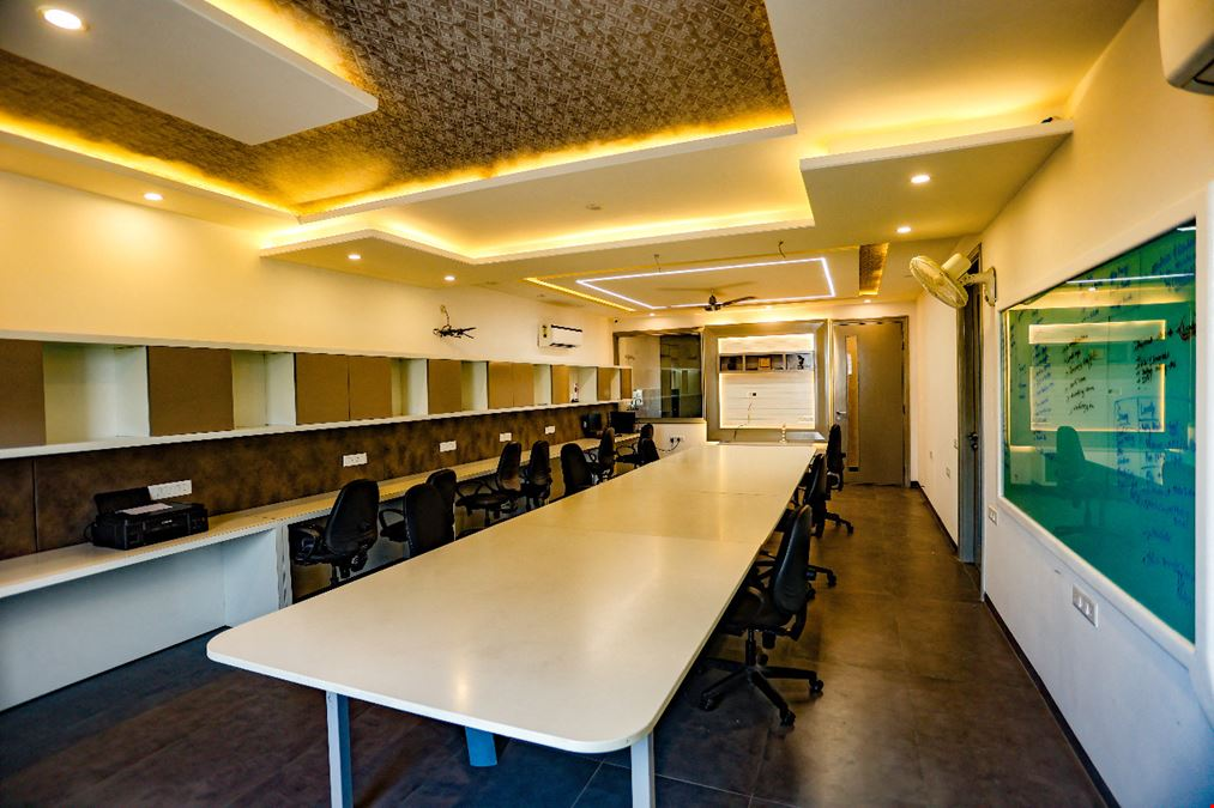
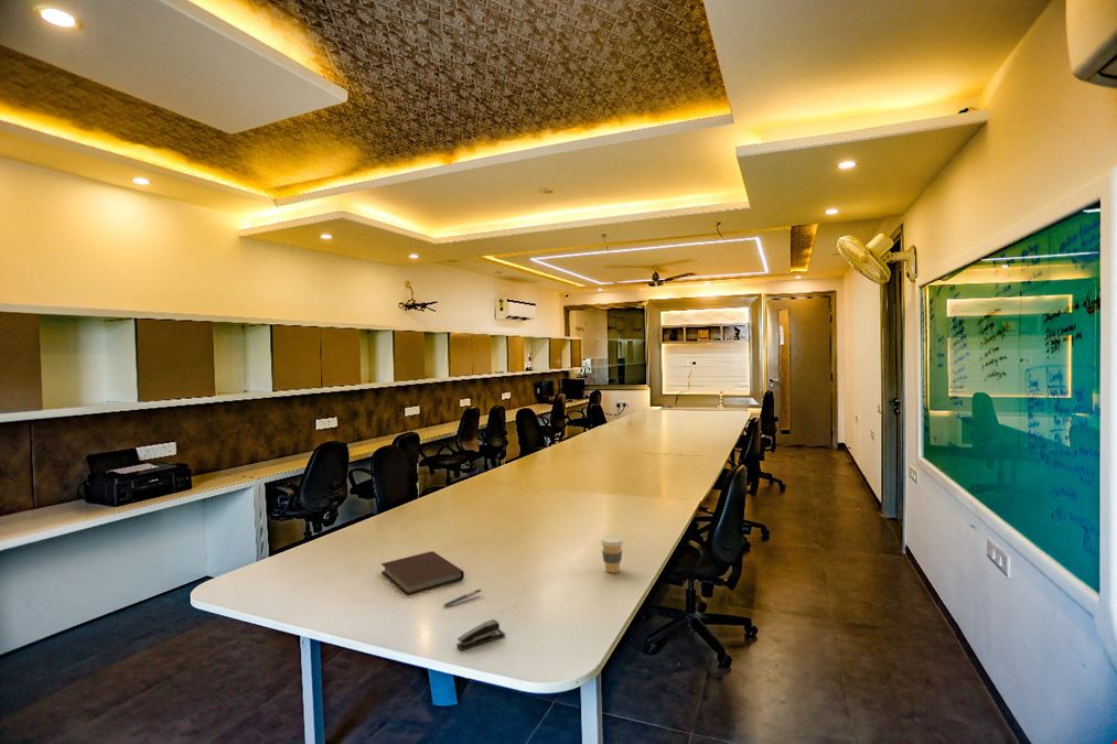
+ stapler (481, 633)
+ notebook (421, 571)
+ pen (462, 597)
+ coffee cup (612, 554)
